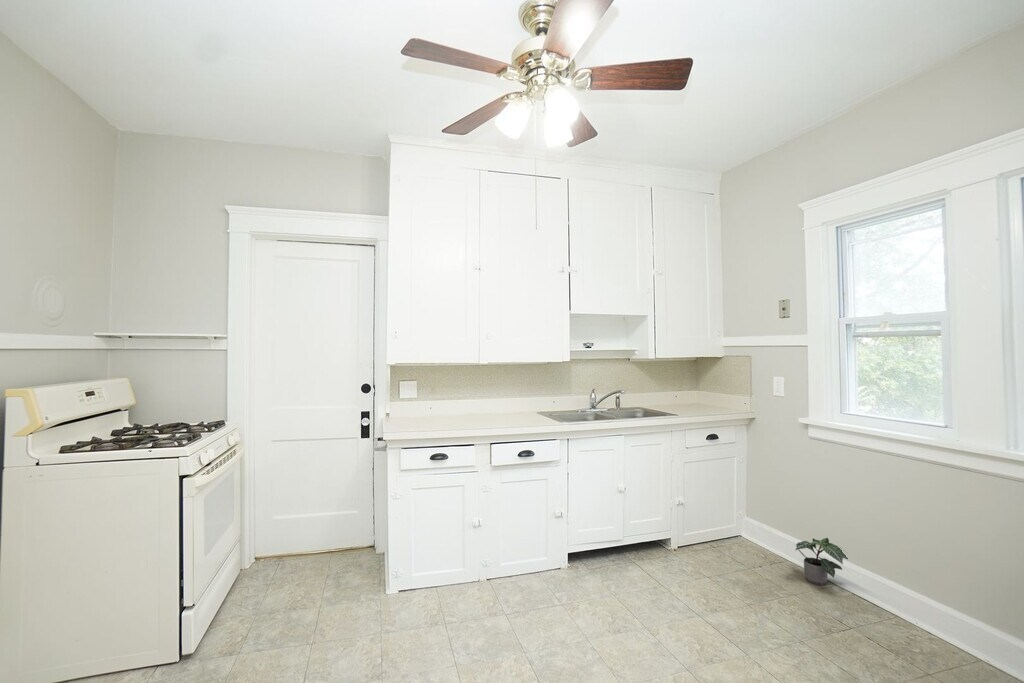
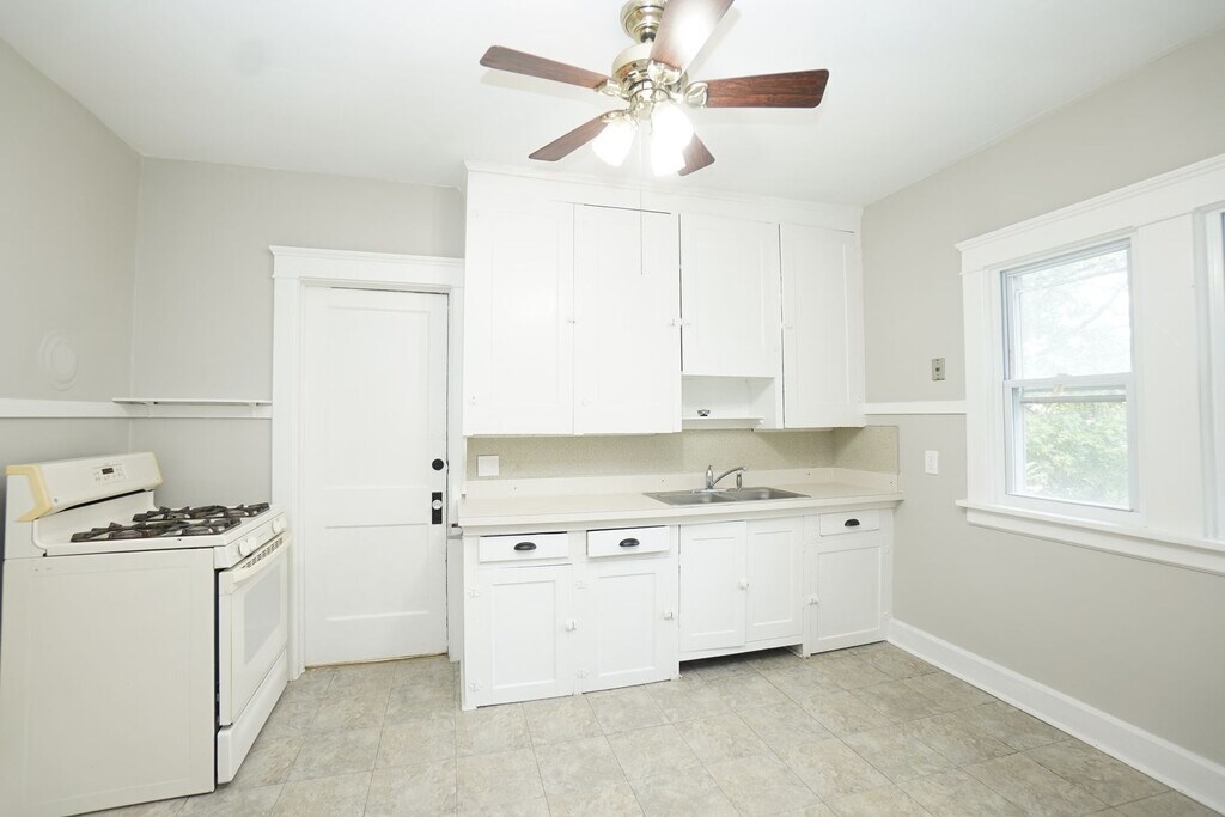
- potted plant (821, 561)
